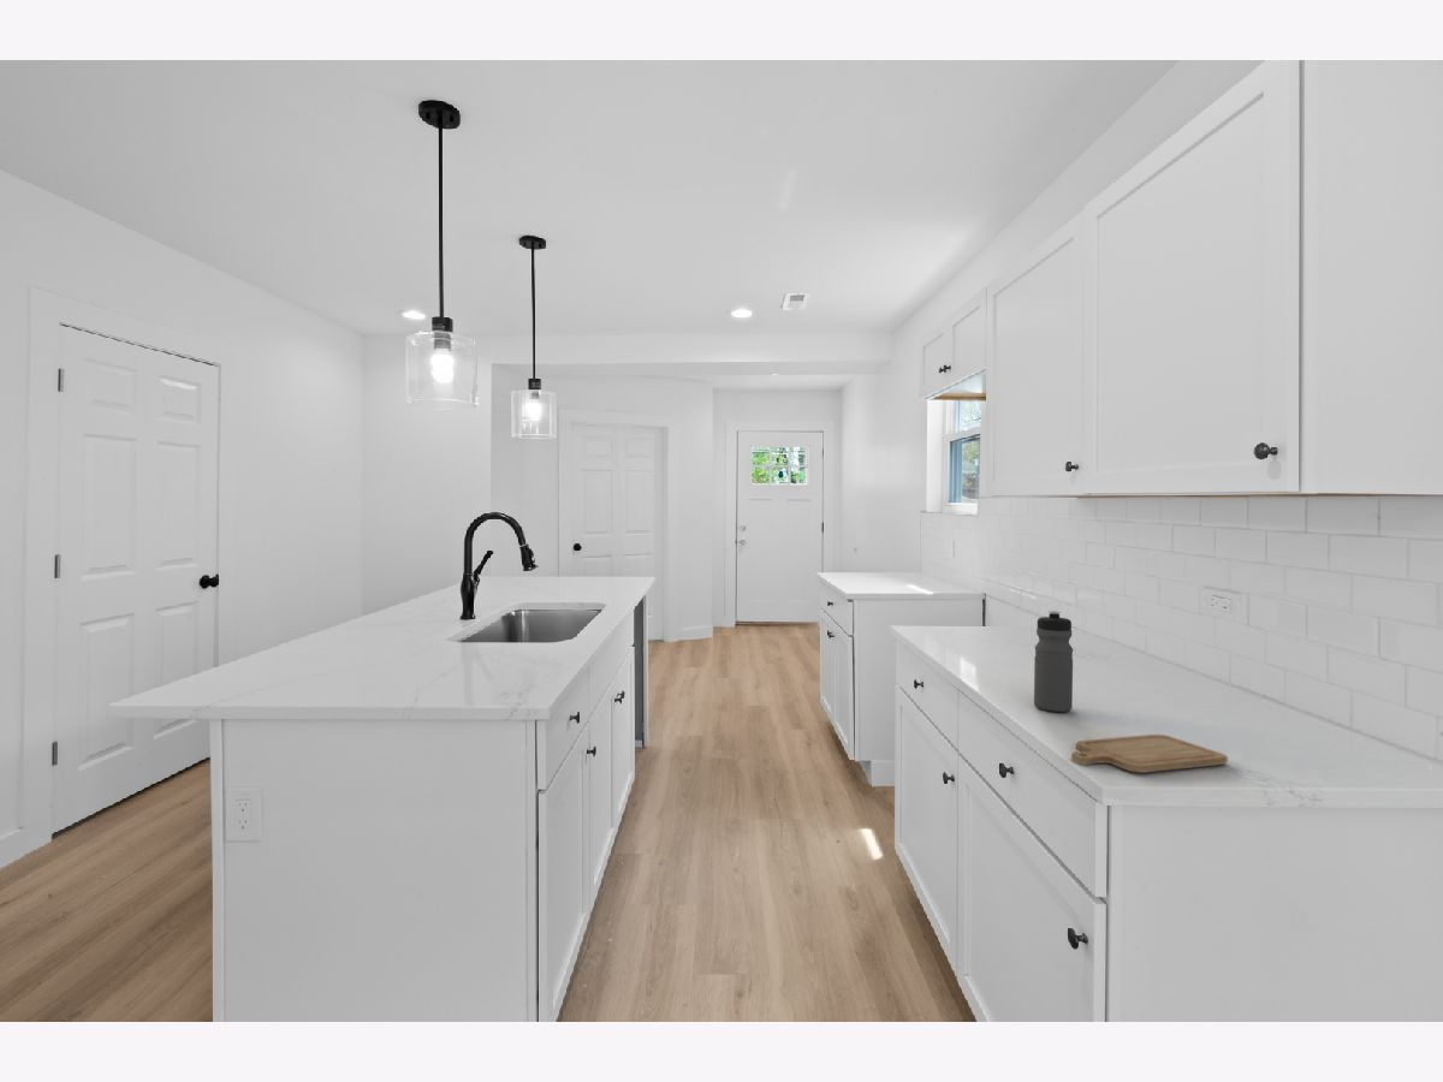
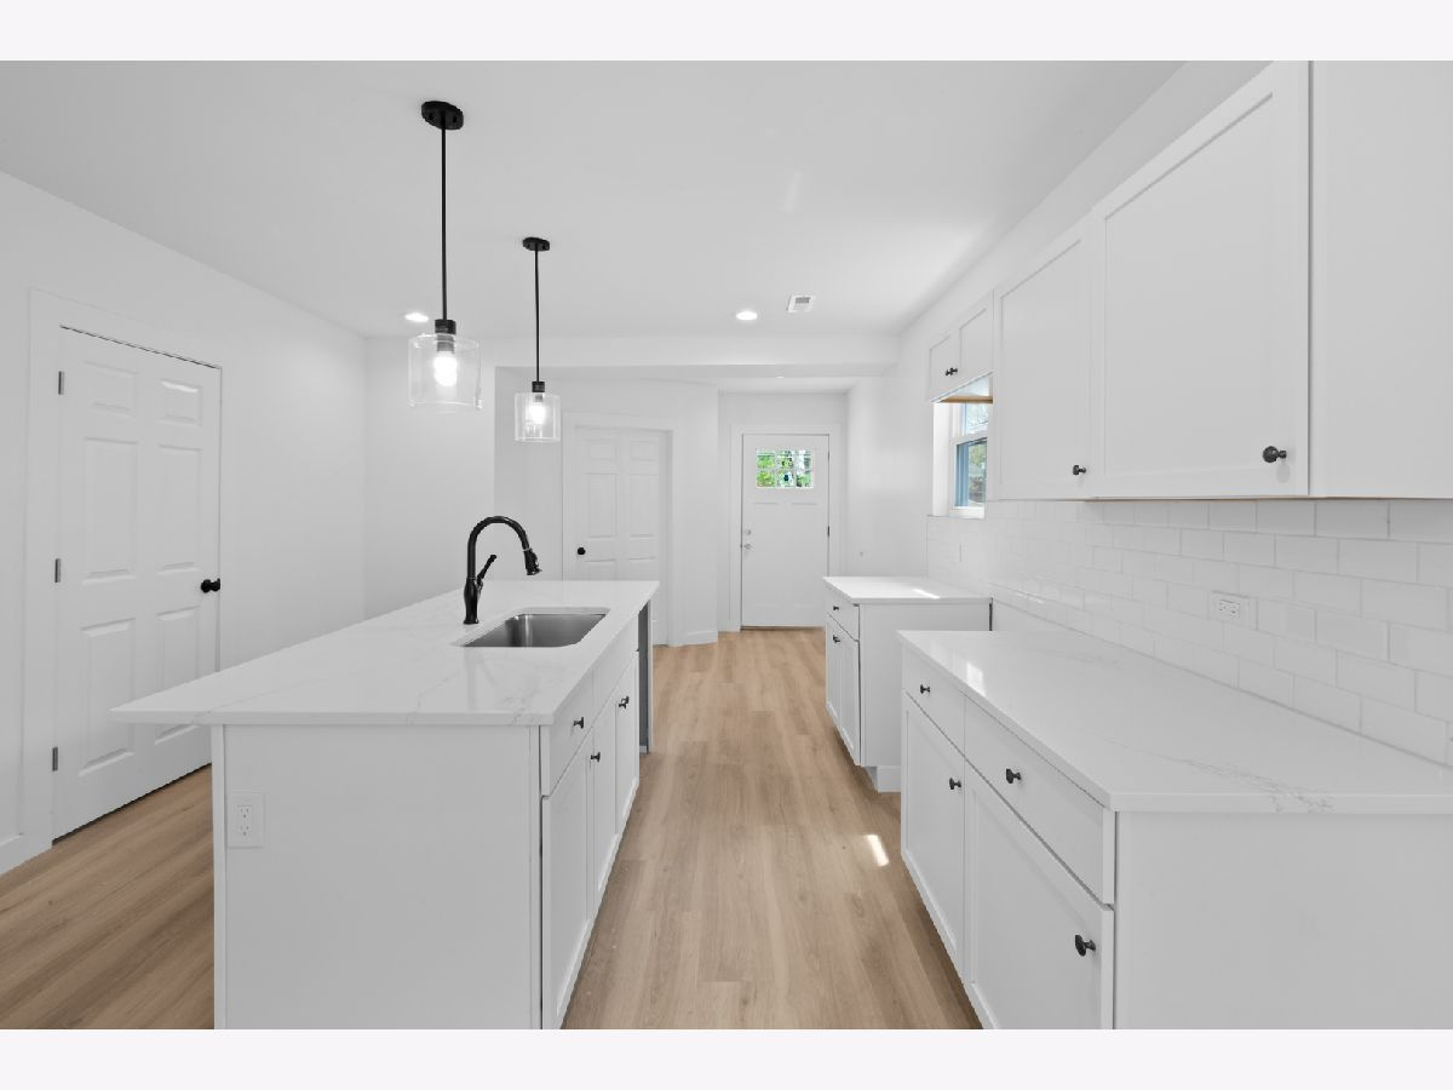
- water bottle (1053, 659)
- chopping board (1136, 753)
